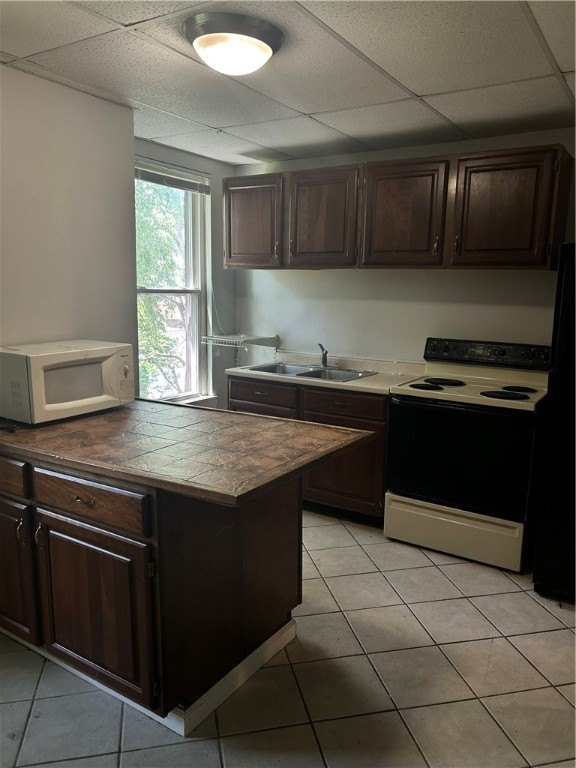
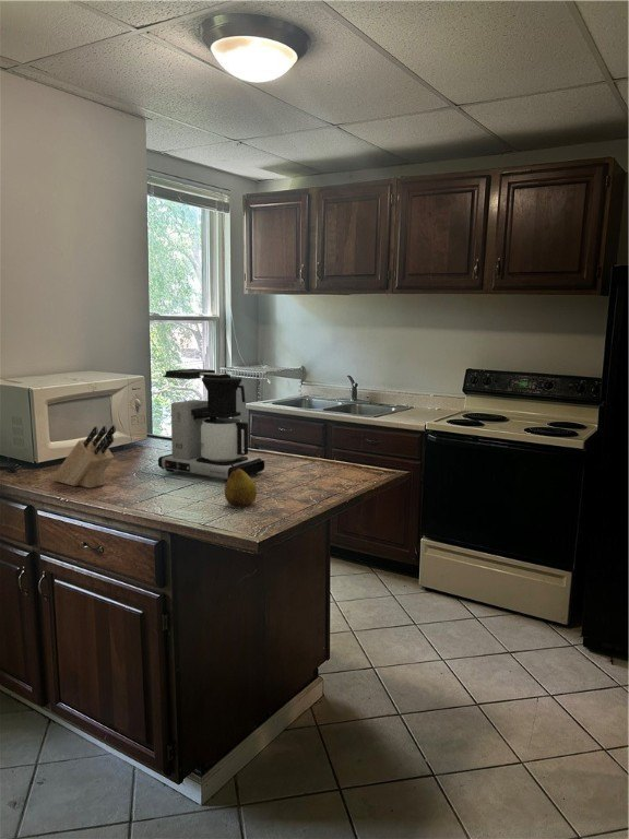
+ coffee maker (211, 423)
+ knife block (85, 452)
+ fruit (240, 484)
